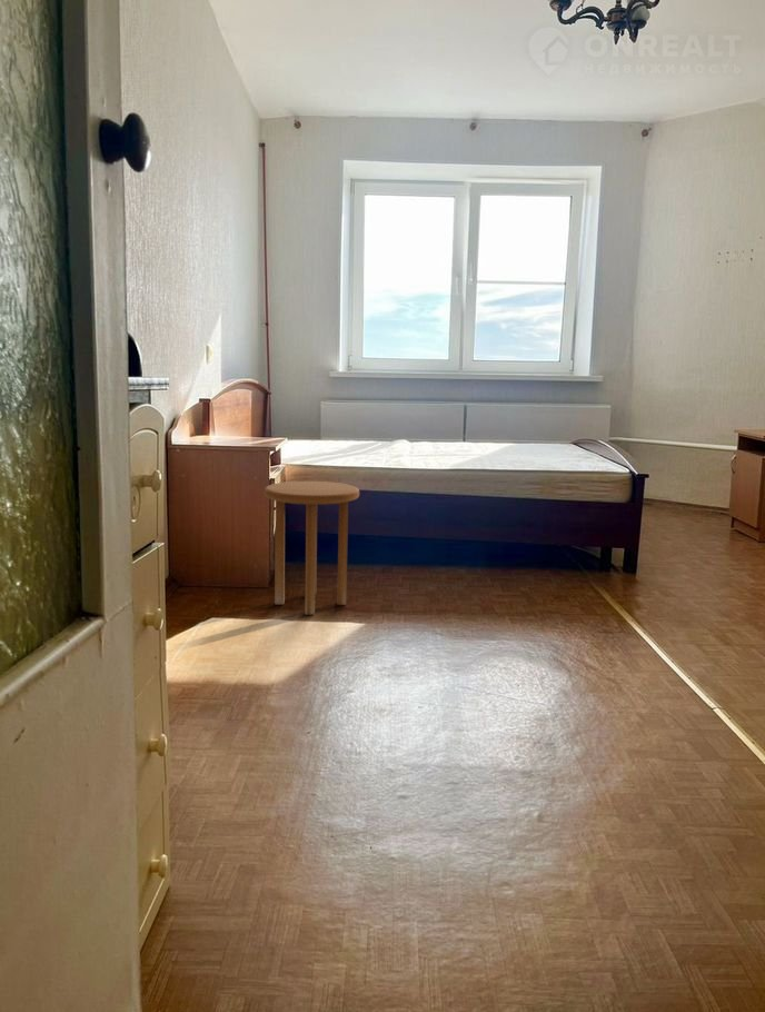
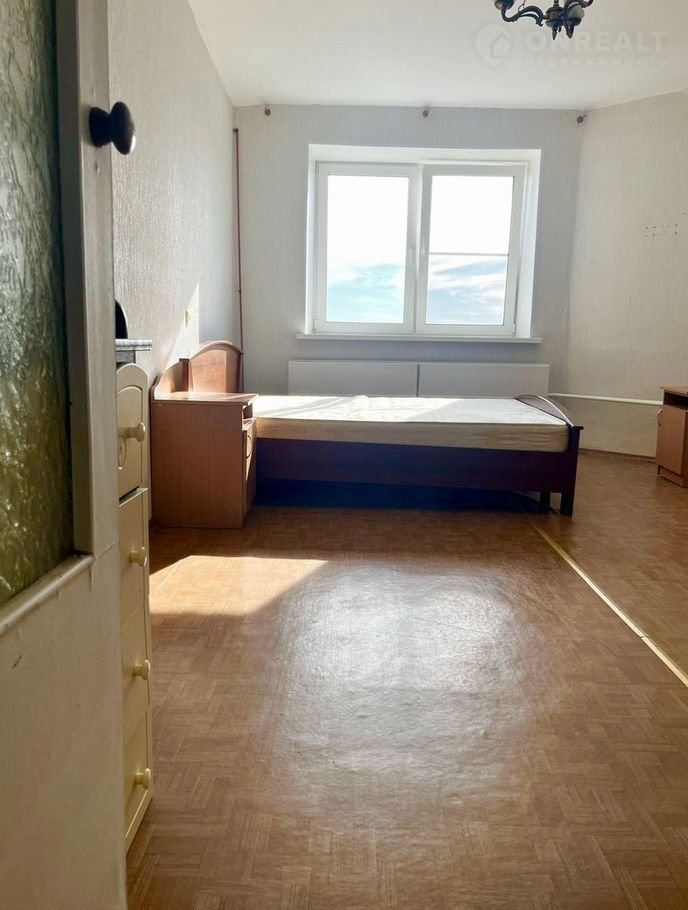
- side table (311, 546)
